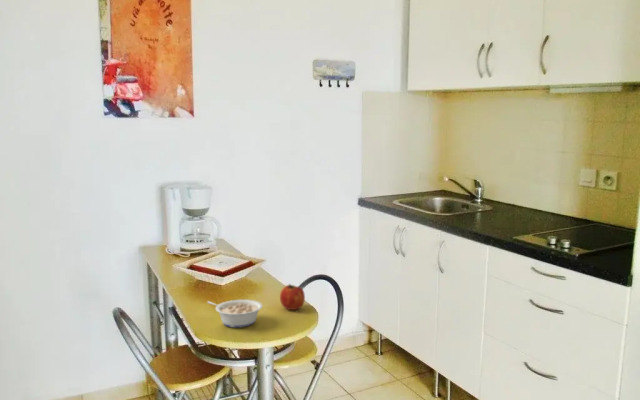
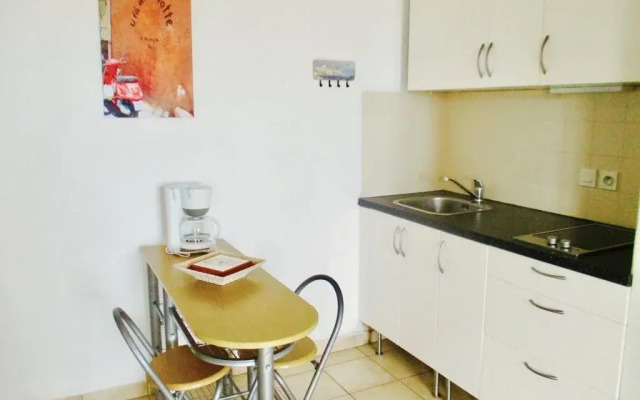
- legume (237, 313)
- fruit (292, 296)
